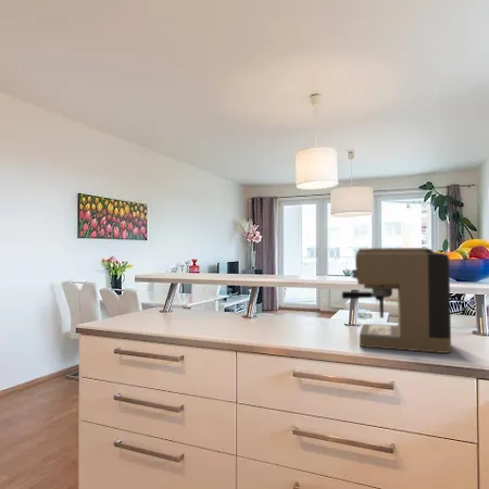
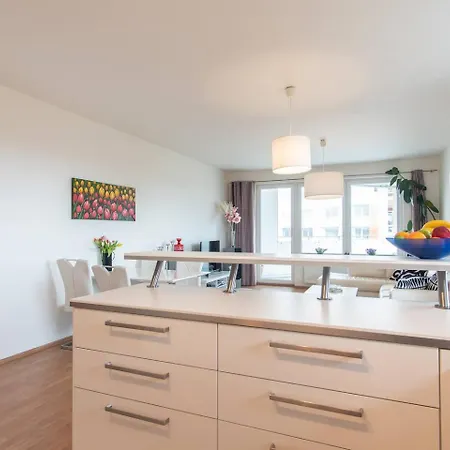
- coffee maker (391, 294)
